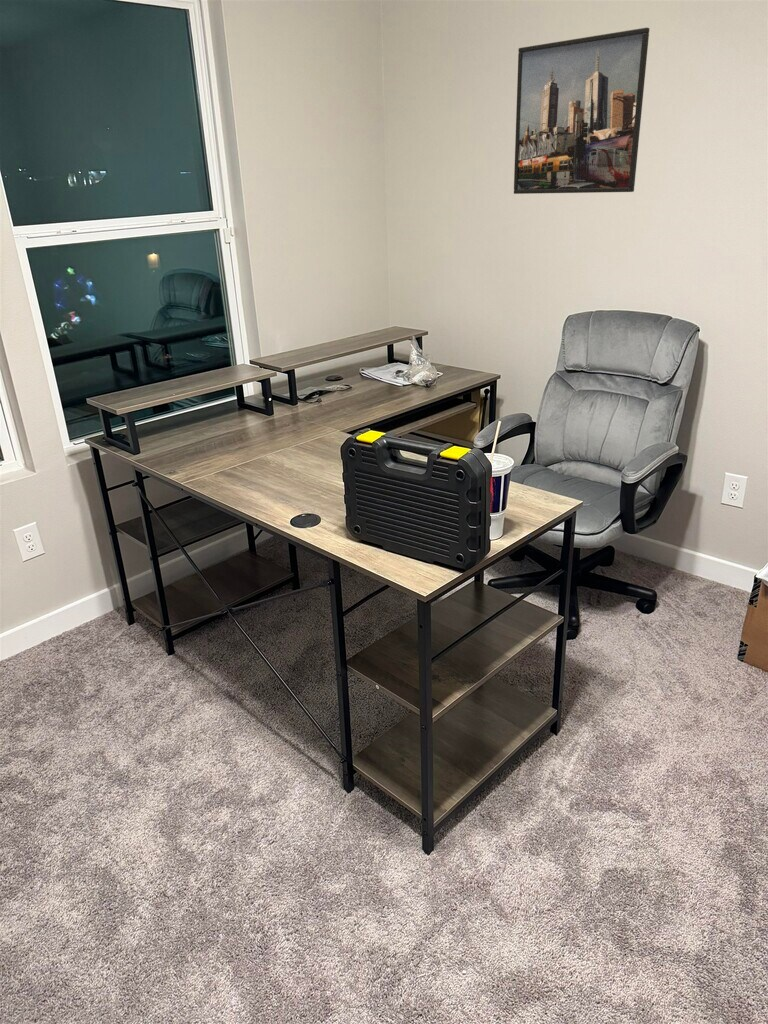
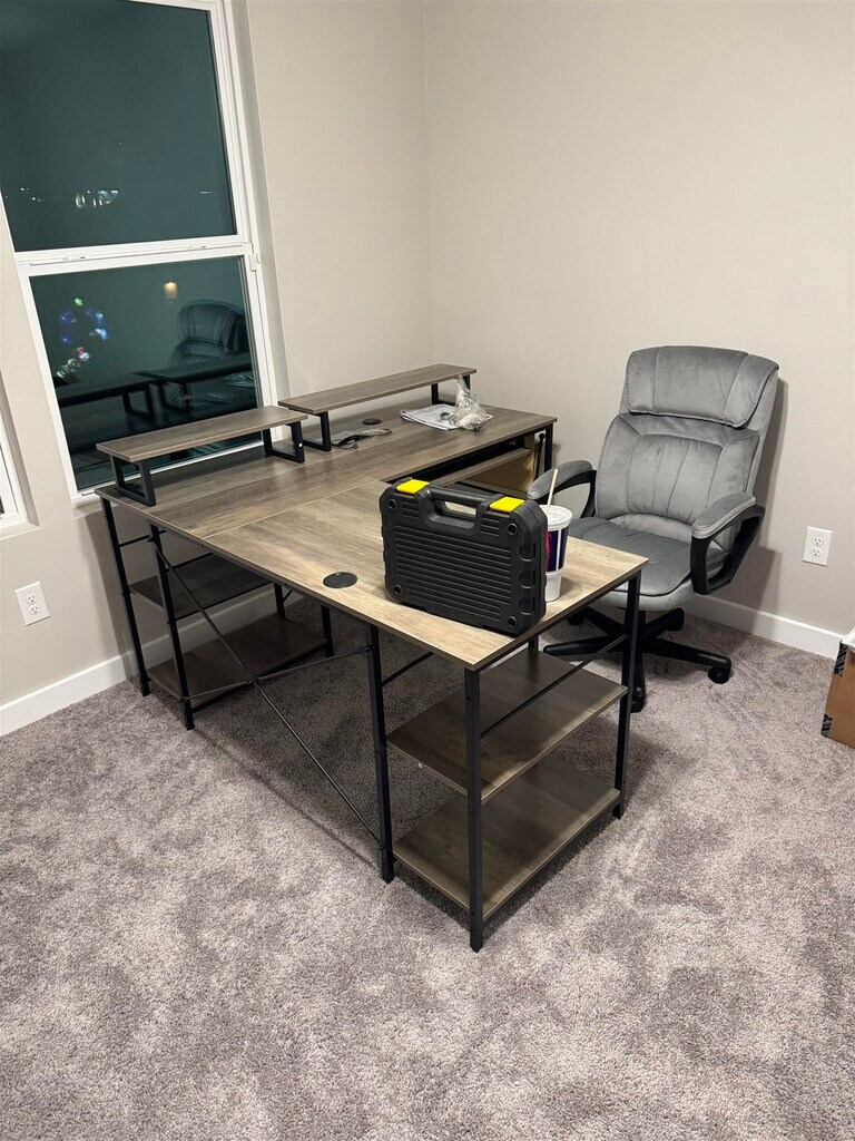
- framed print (575, 118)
